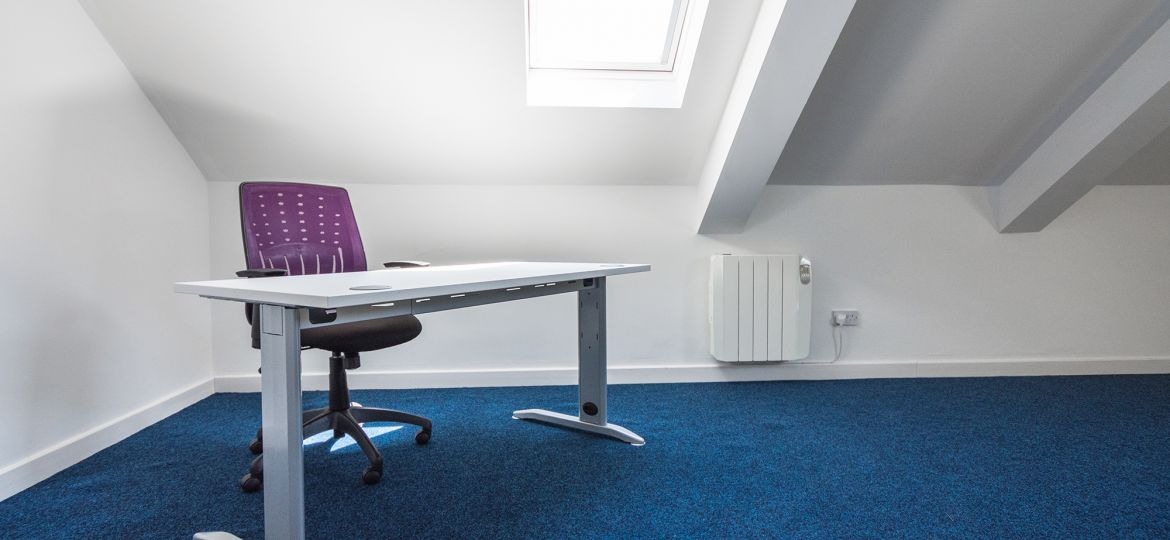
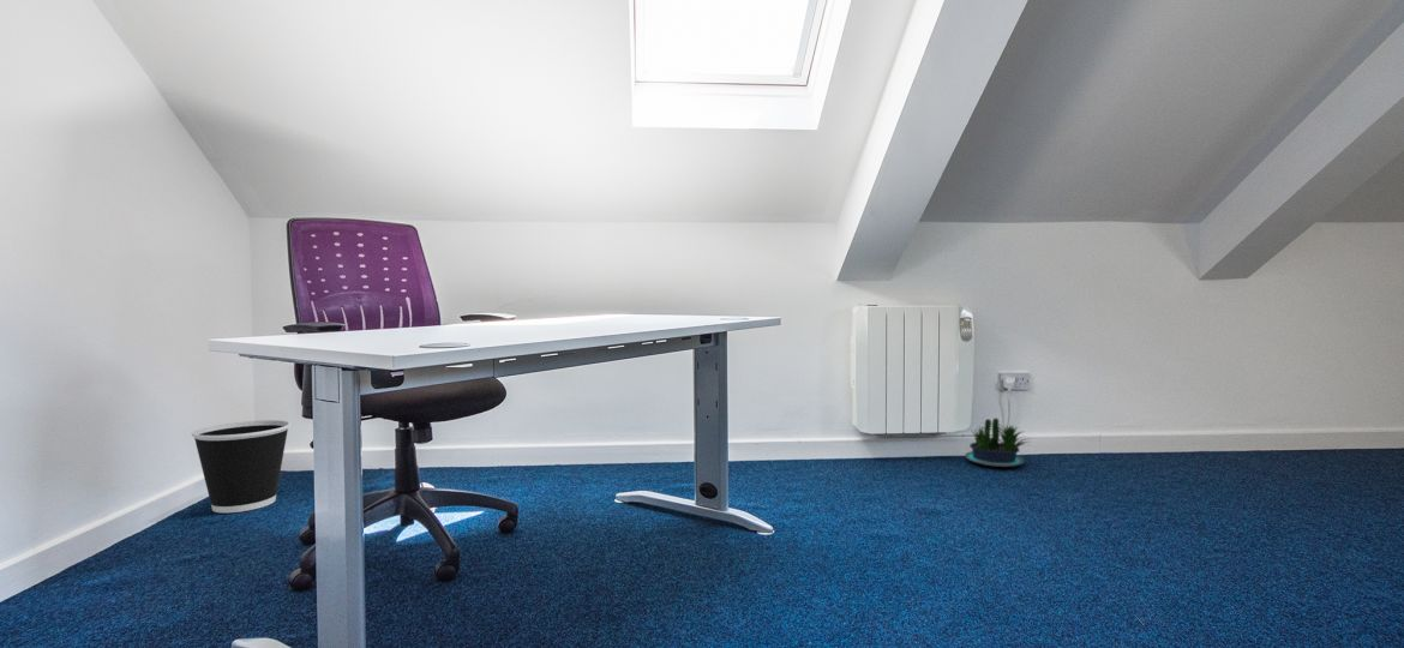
+ potted plant (1000, 440)
+ wastebasket (244, 466)
